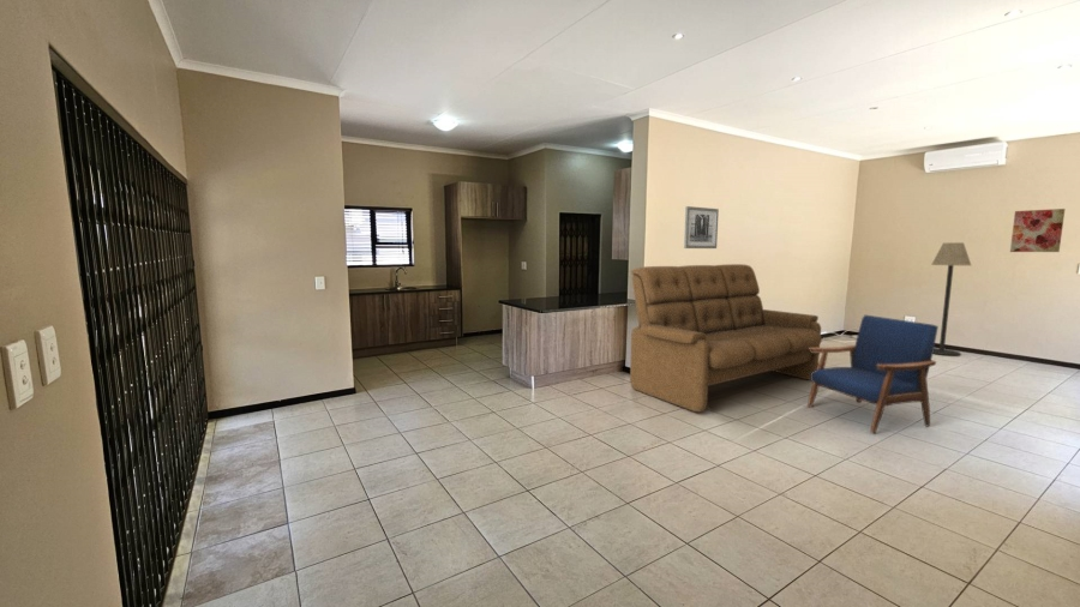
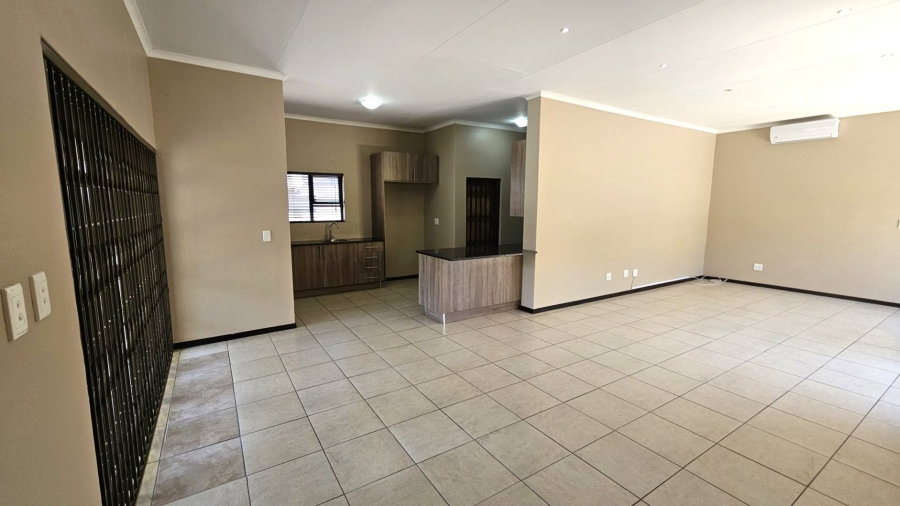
- wall art (1036, 230)
- armchair (870, 368)
- floor lamp (947, 298)
- wall art (701, 228)
- sofa (727, 325)
